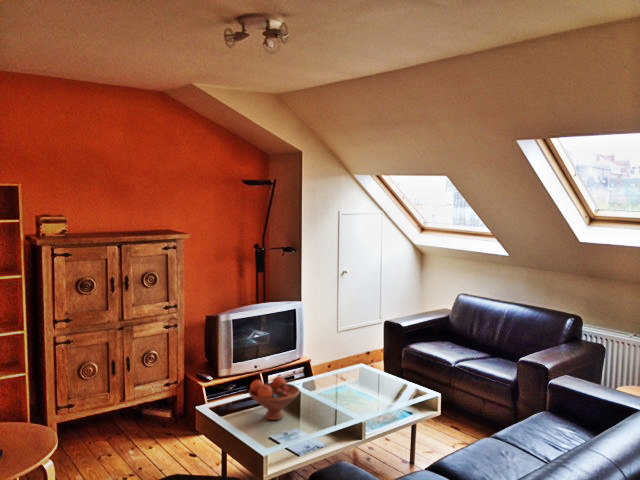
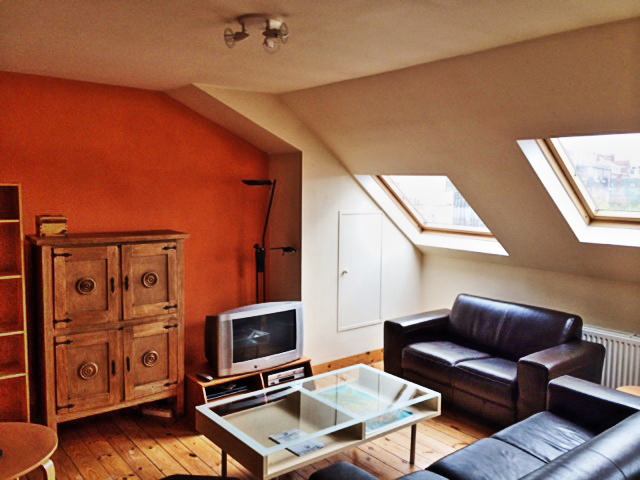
- fruit bowl (274, 398)
